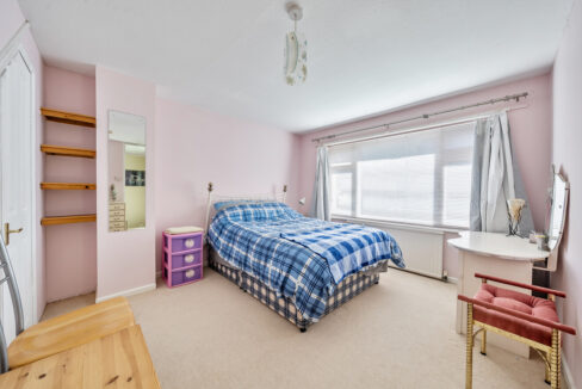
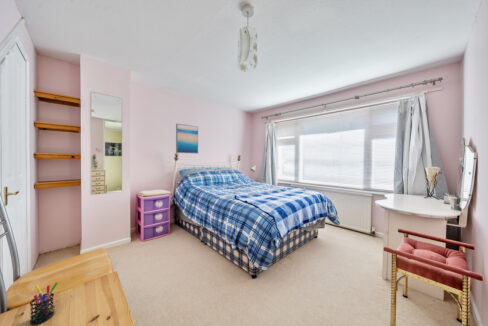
+ pen holder (45, 299)
+ wall art (187, 139)
